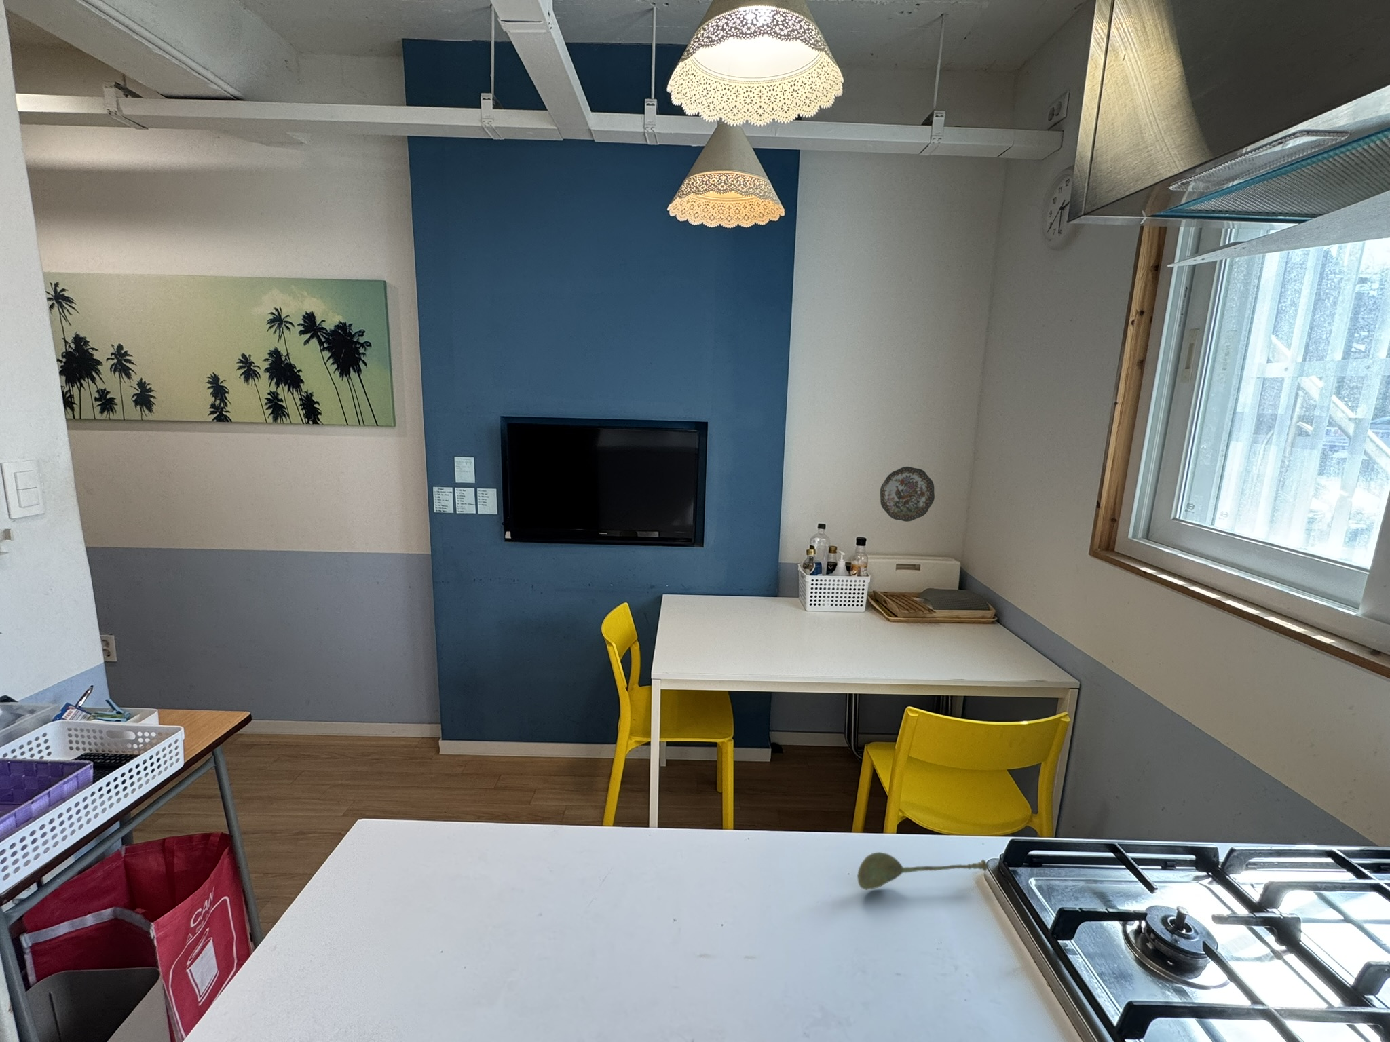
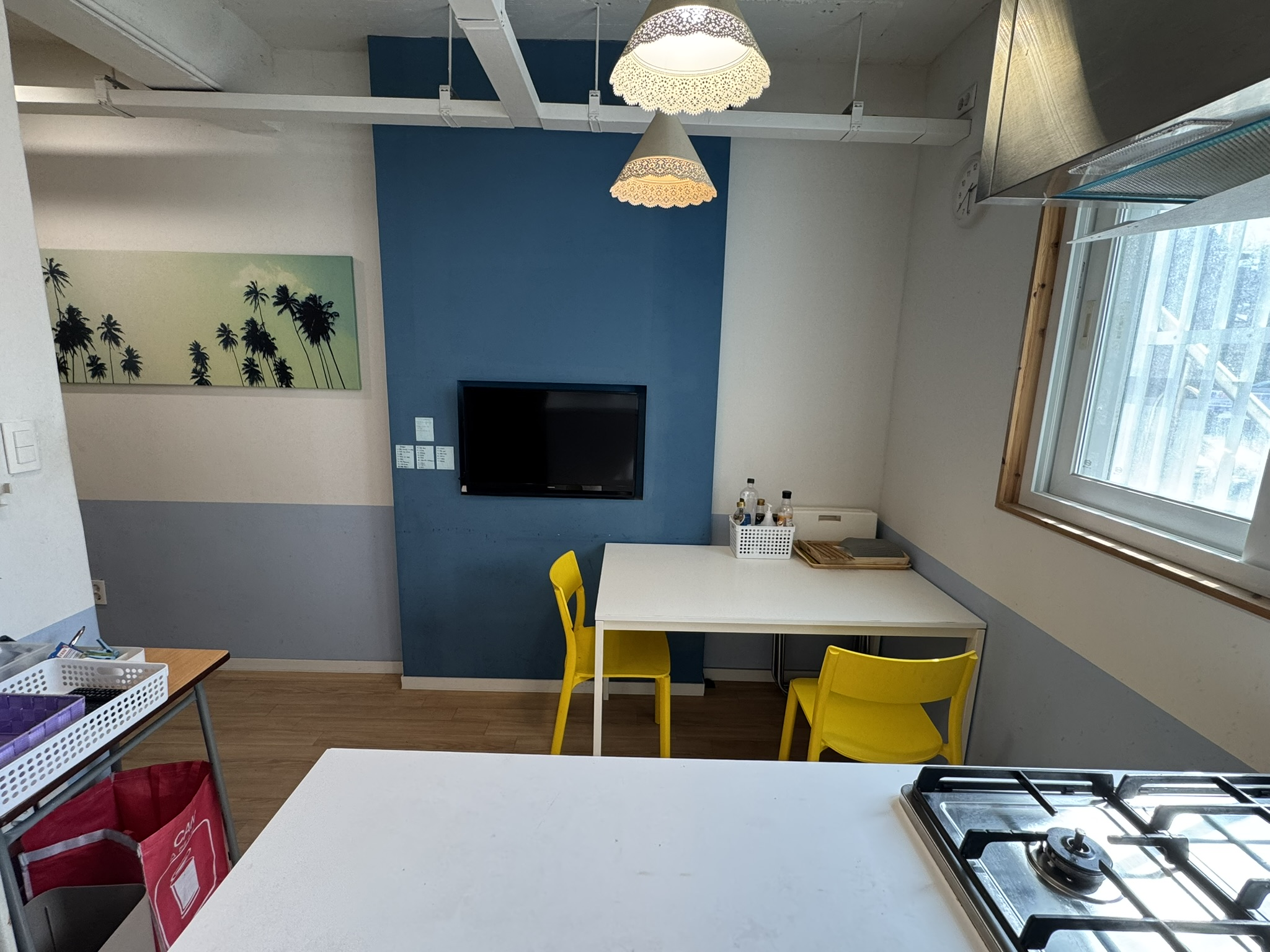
- decorative plate (906, 494)
- soupspoon (920, 870)
